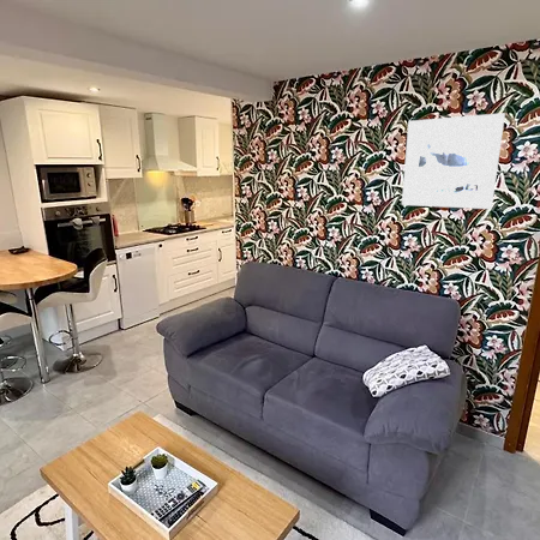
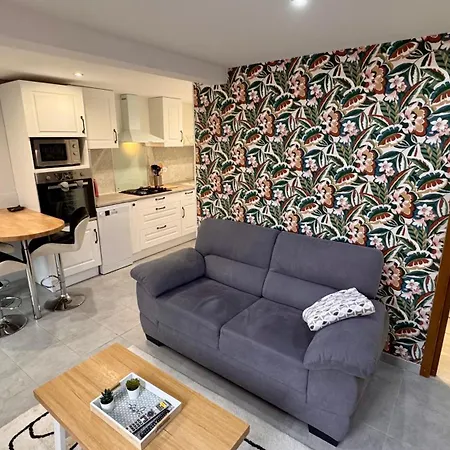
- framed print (448, 163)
